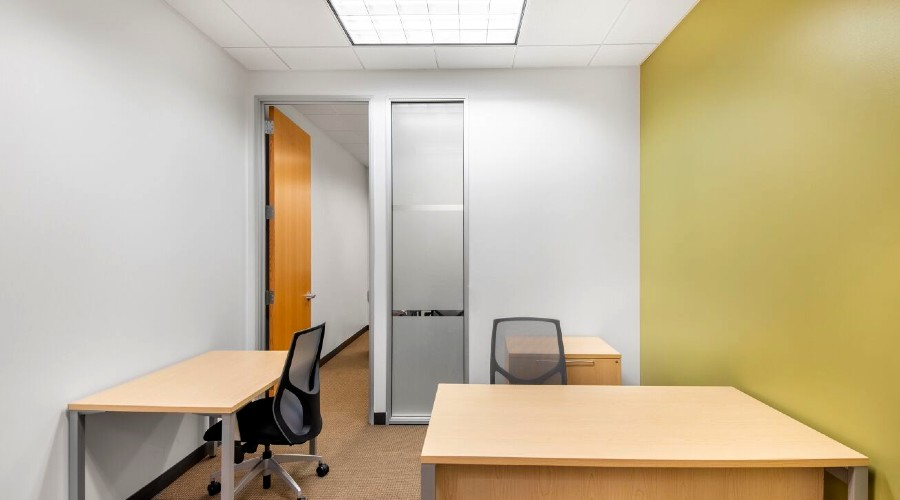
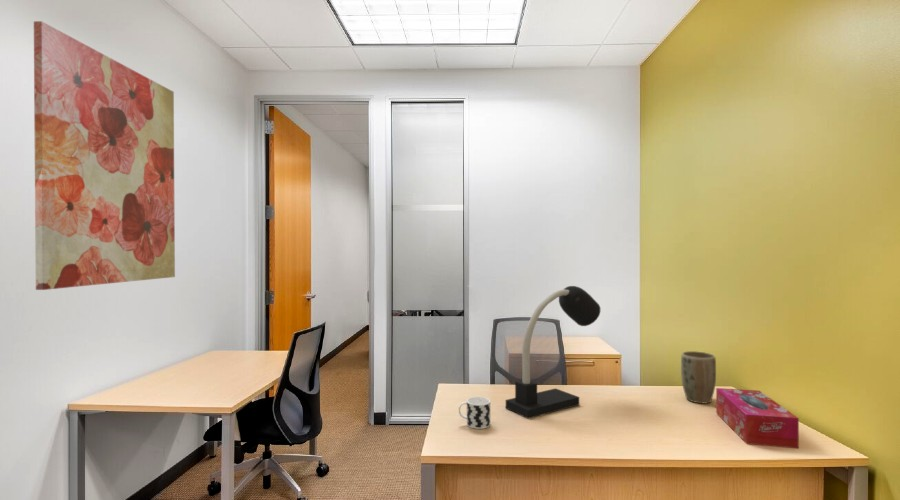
+ plant pot (698, 377)
+ tissue box (753, 415)
+ desk lamp (531, 337)
+ wall art (117, 172)
+ cup (474, 412)
